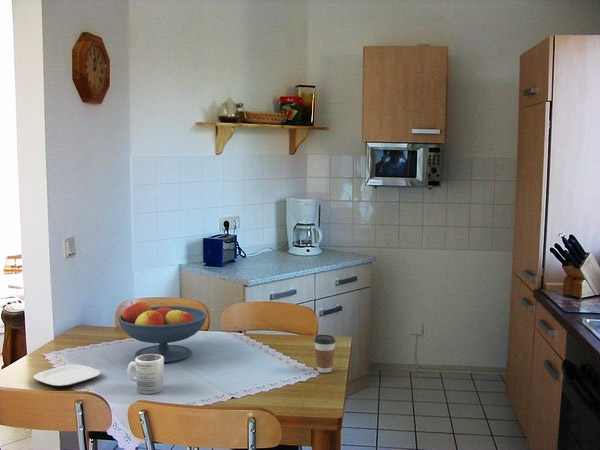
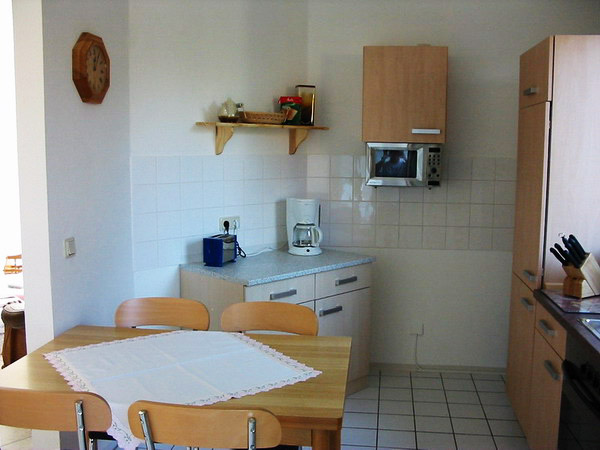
- coffee cup (324, 353)
- fruit bowl (163, 328)
- plate (67, 376)
- mug (145, 373)
